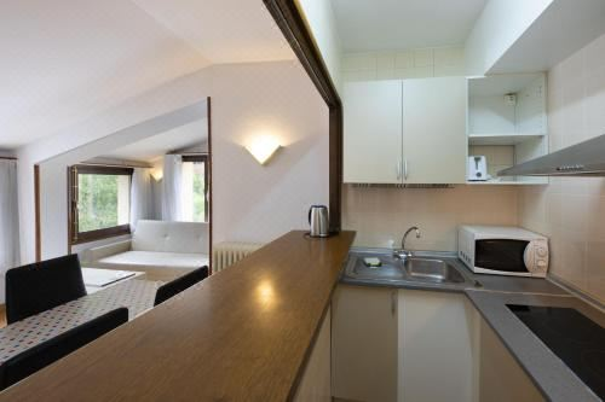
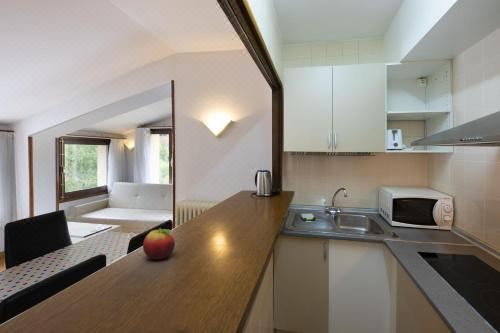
+ fruit (159, 242)
